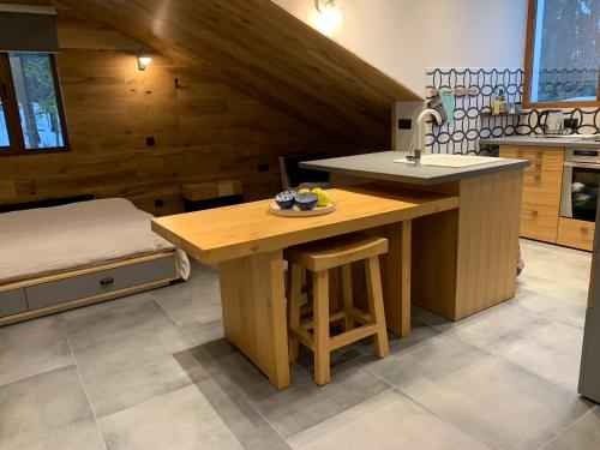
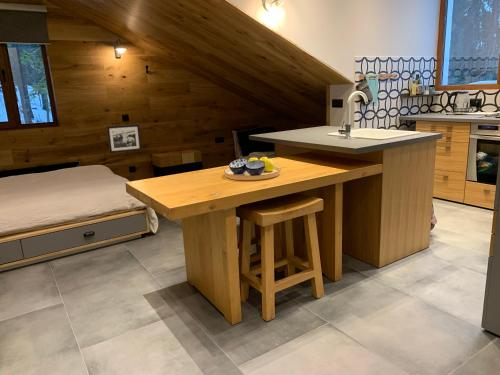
+ picture frame (124, 138)
